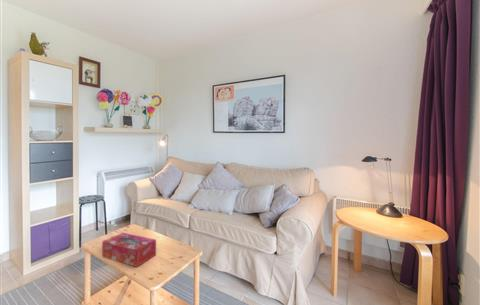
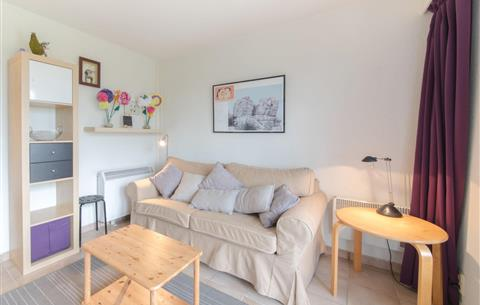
- tissue box (129, 248)
